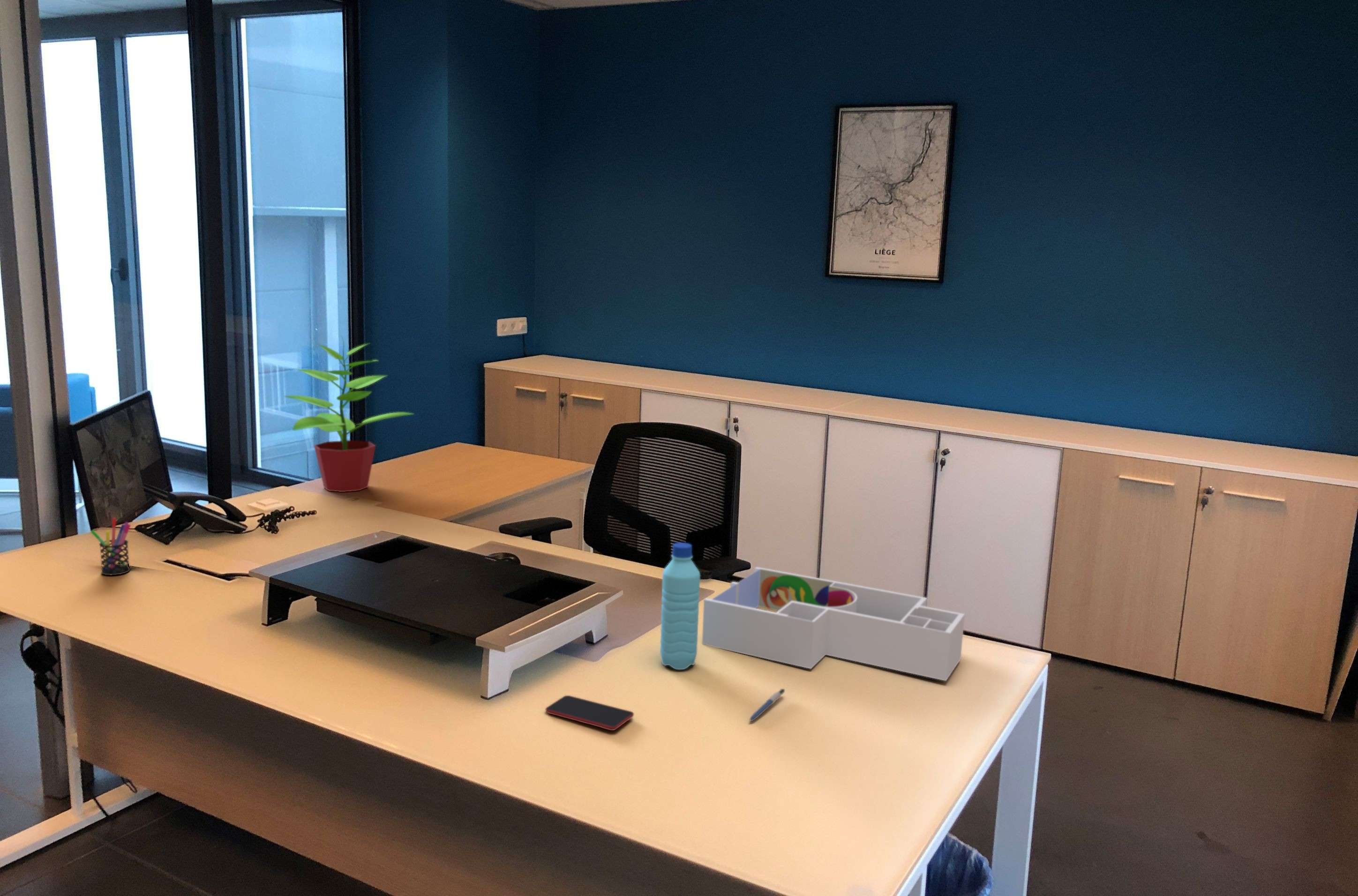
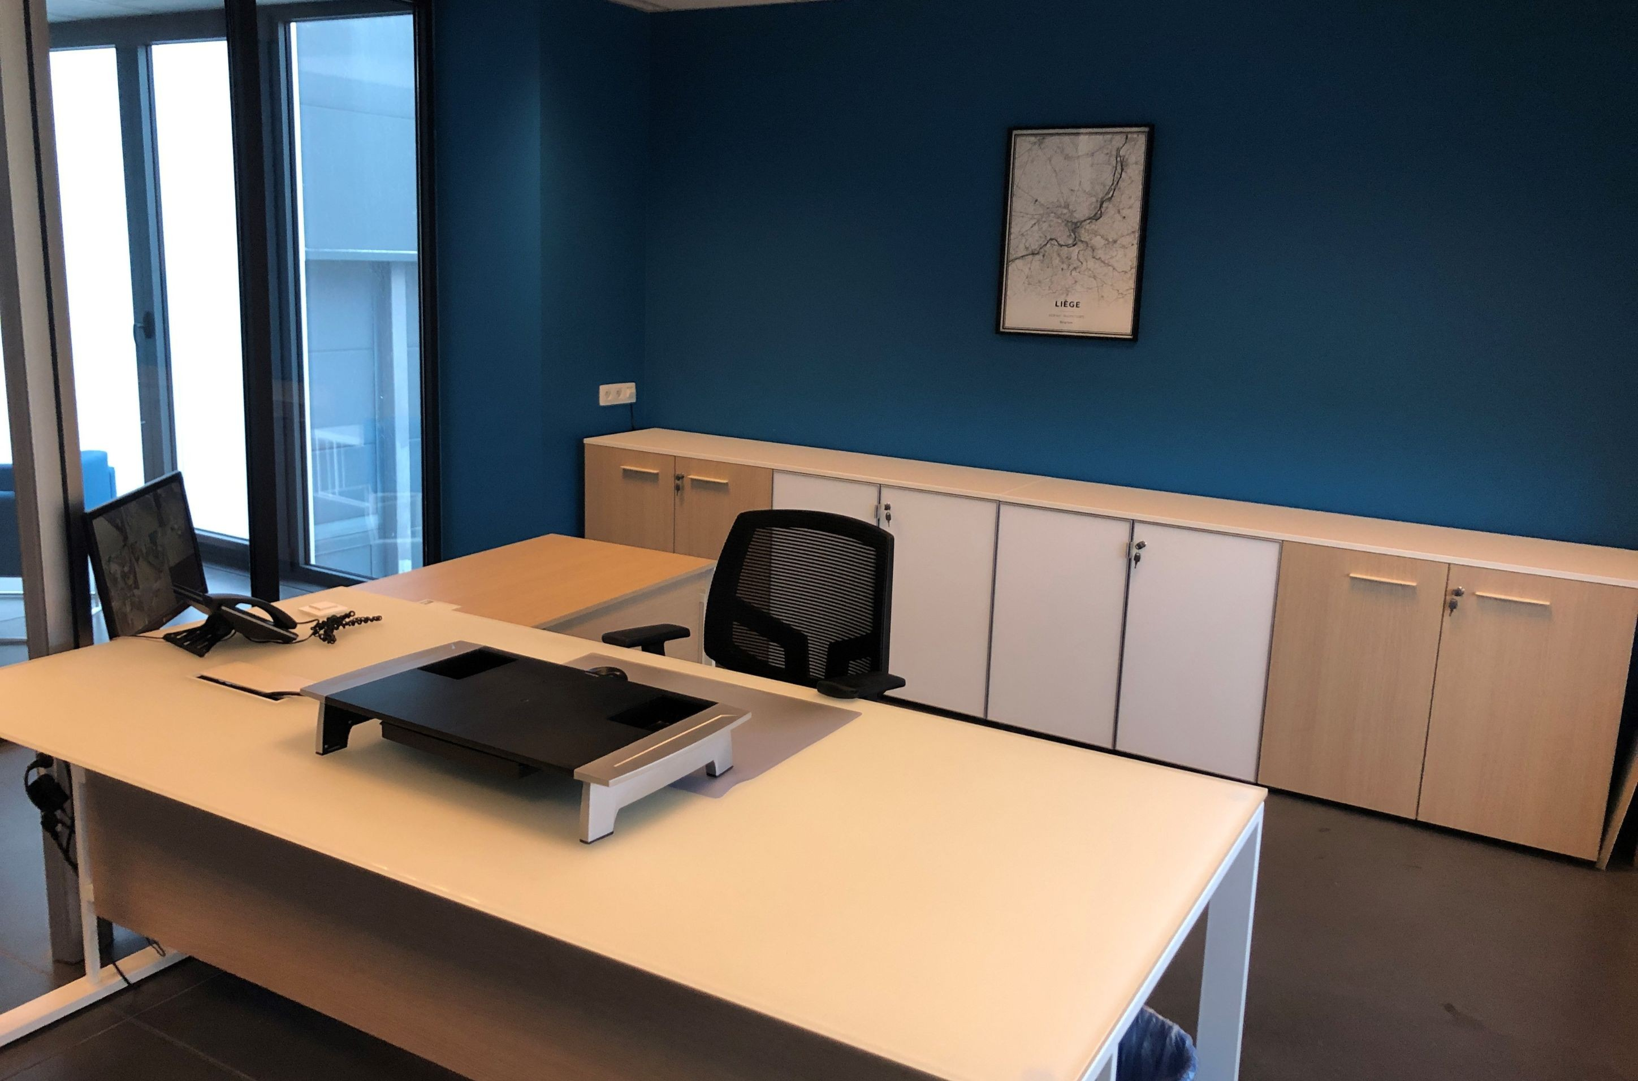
- potted plant (343, 412)
- water bottle (680, 605)
- smartphone (589, 713)
- pen holder (111, 546)
- pen (766, 704)
- desk organizer (836, 625)
